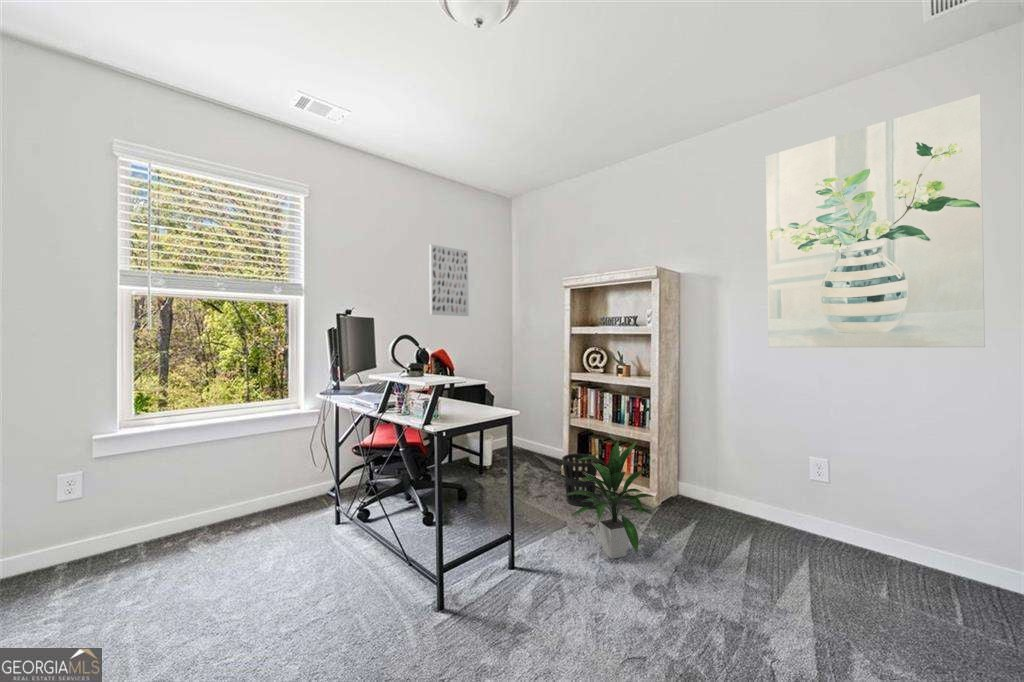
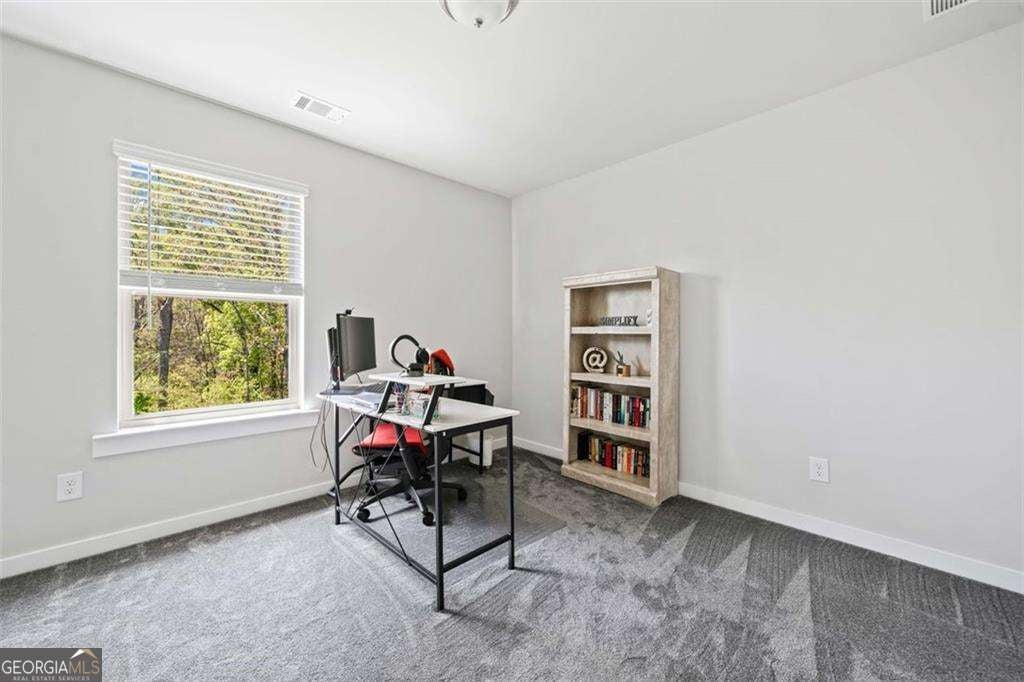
- wall art (860, 238)
- wall art (449, 281)
- indoor plant (613, 499)
- wastebasket (580, 479)
